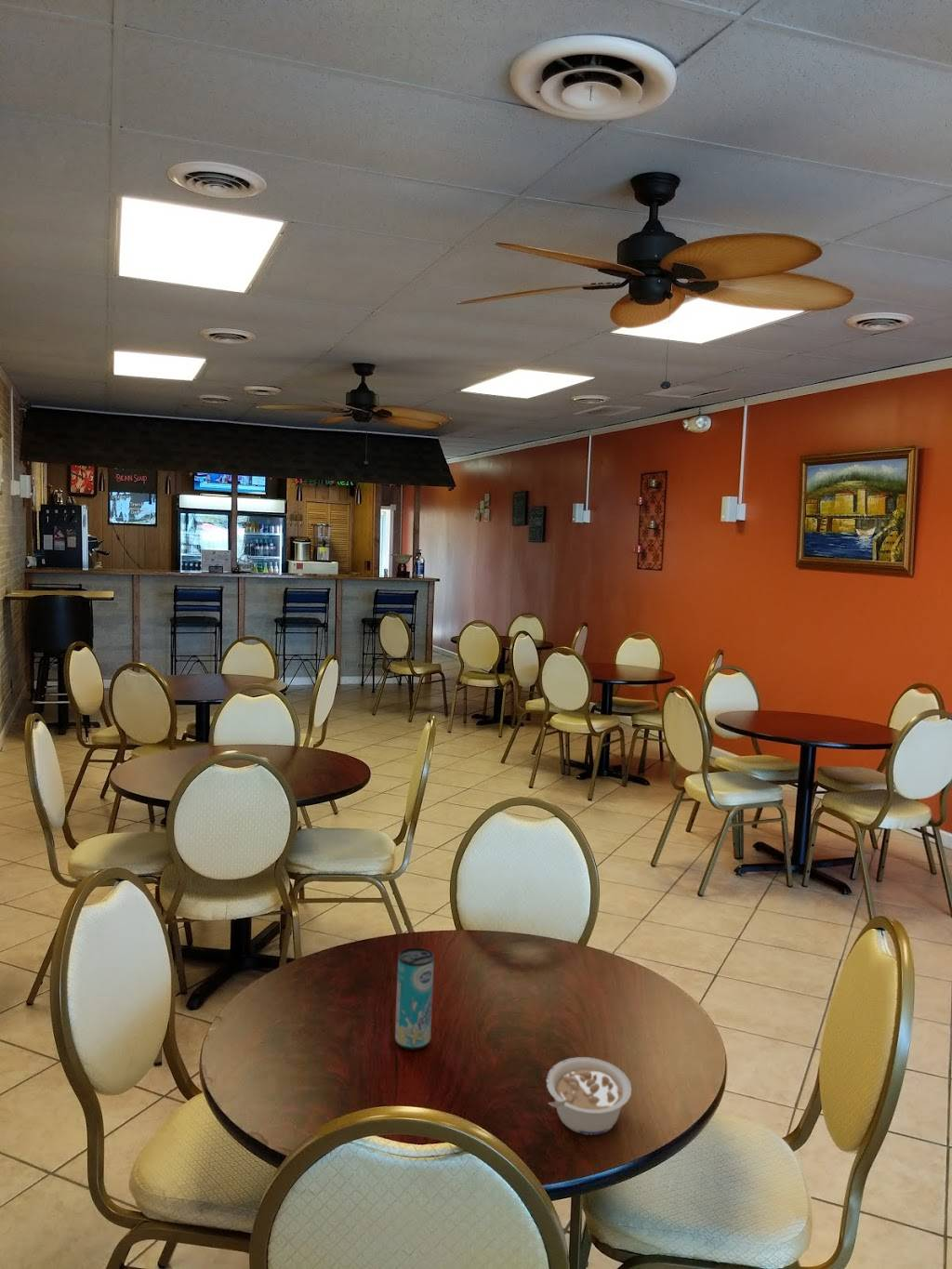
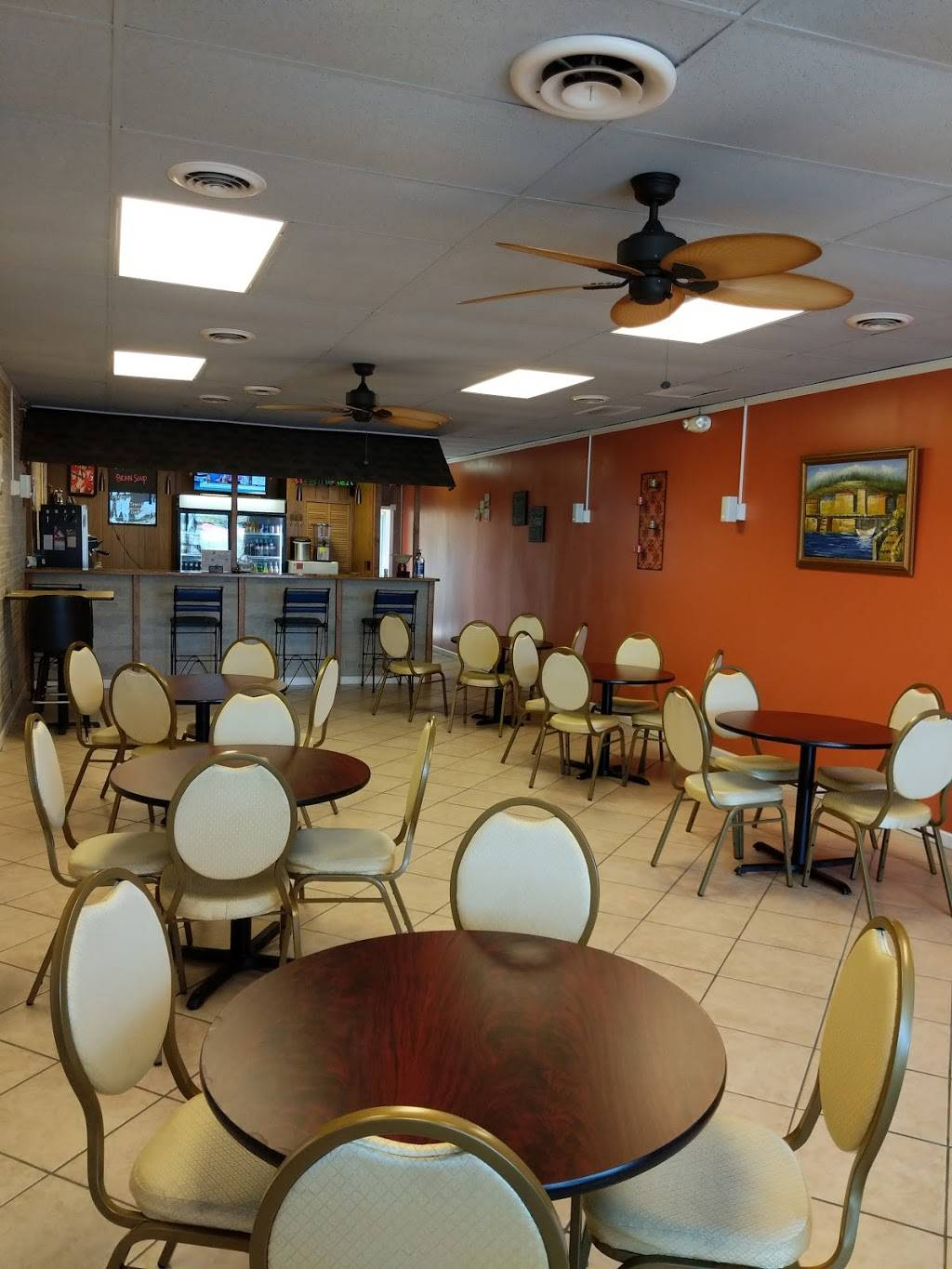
- legume (588, 1098)
- beverage can (414, 998)
